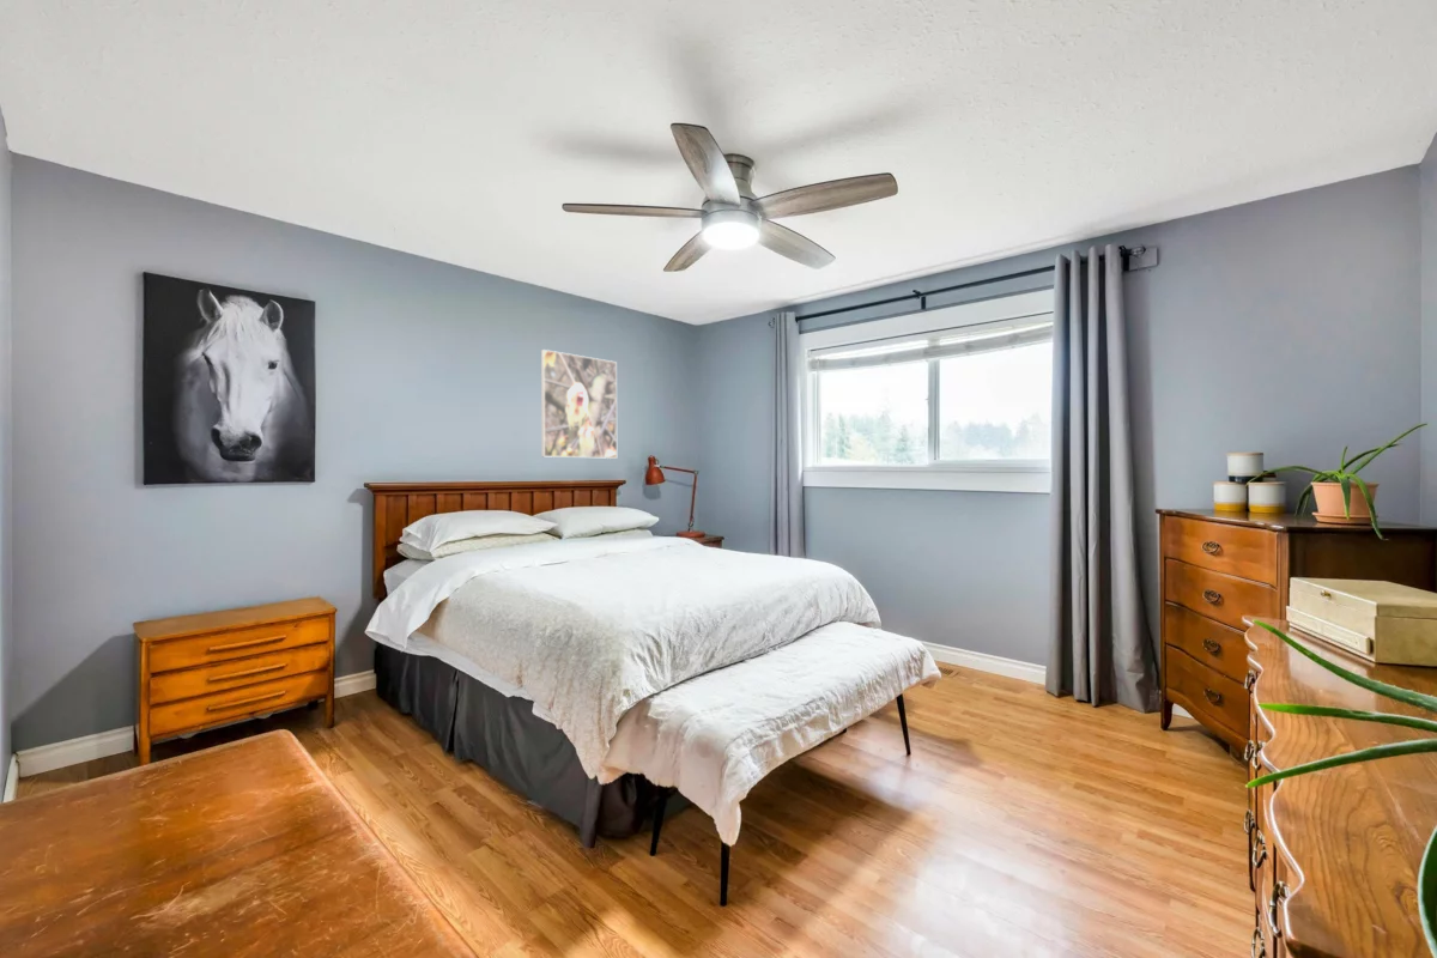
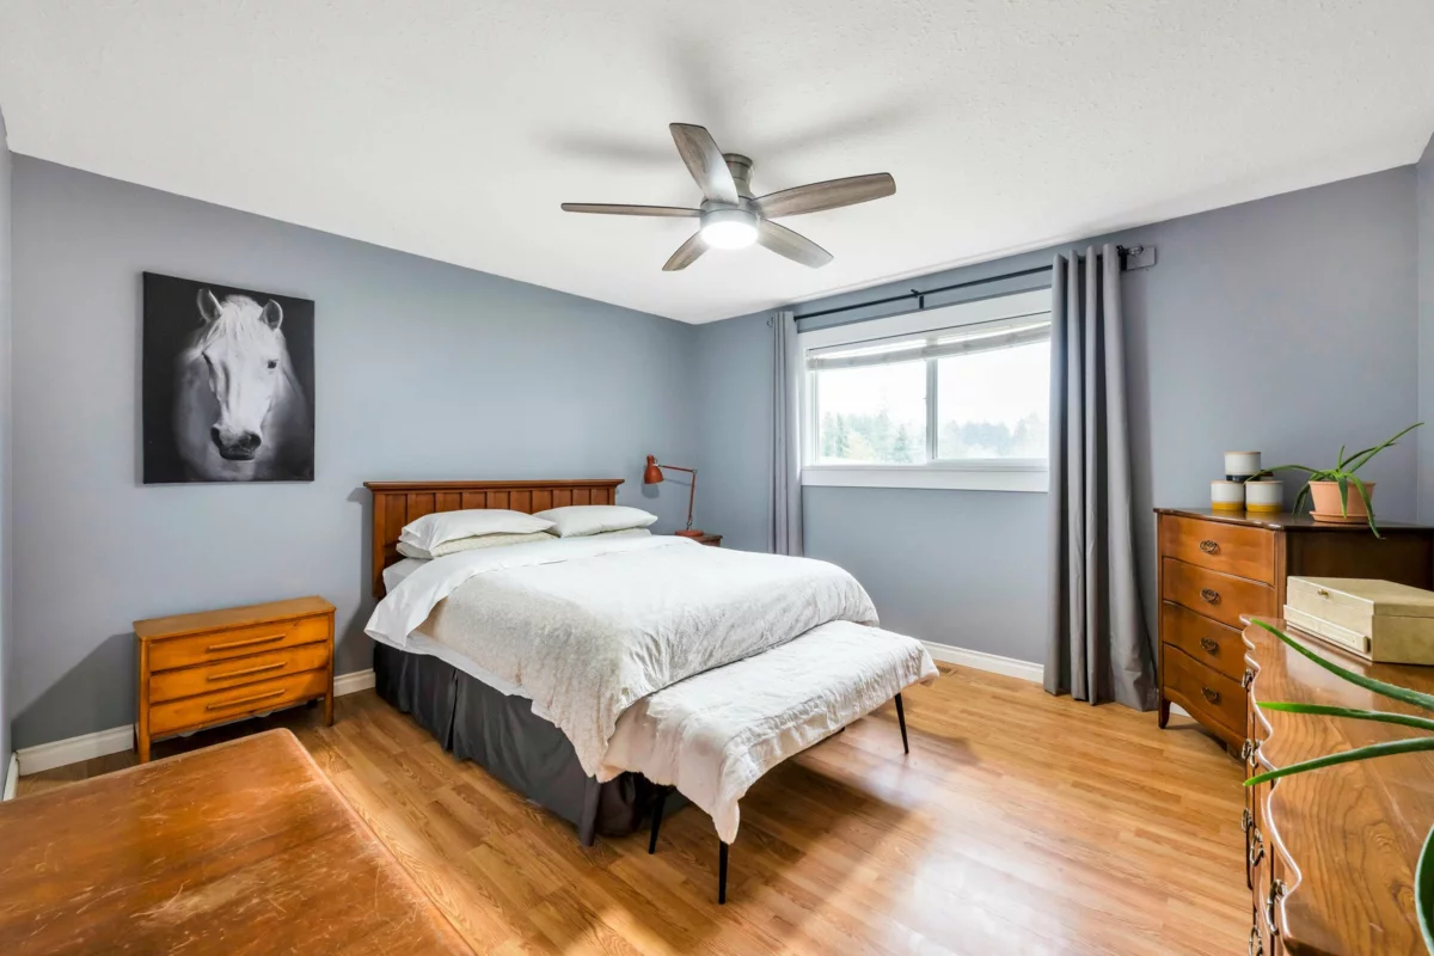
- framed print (581, 406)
